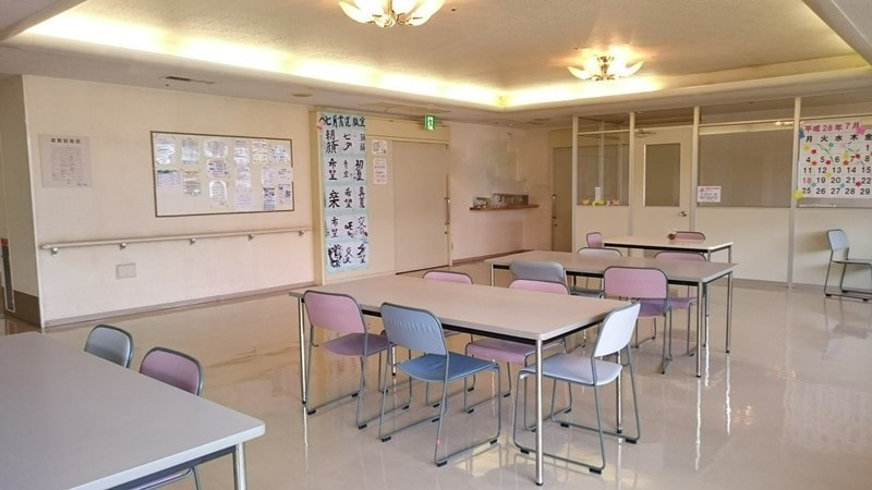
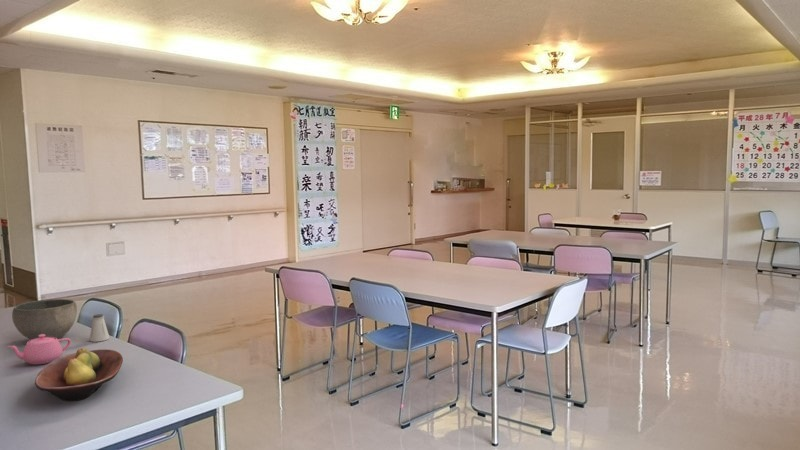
+ teapot (40, 348)
+ fruit bowl (81, 369)
+ bowl (46, 321)
+ saltshaker (98, 327)
